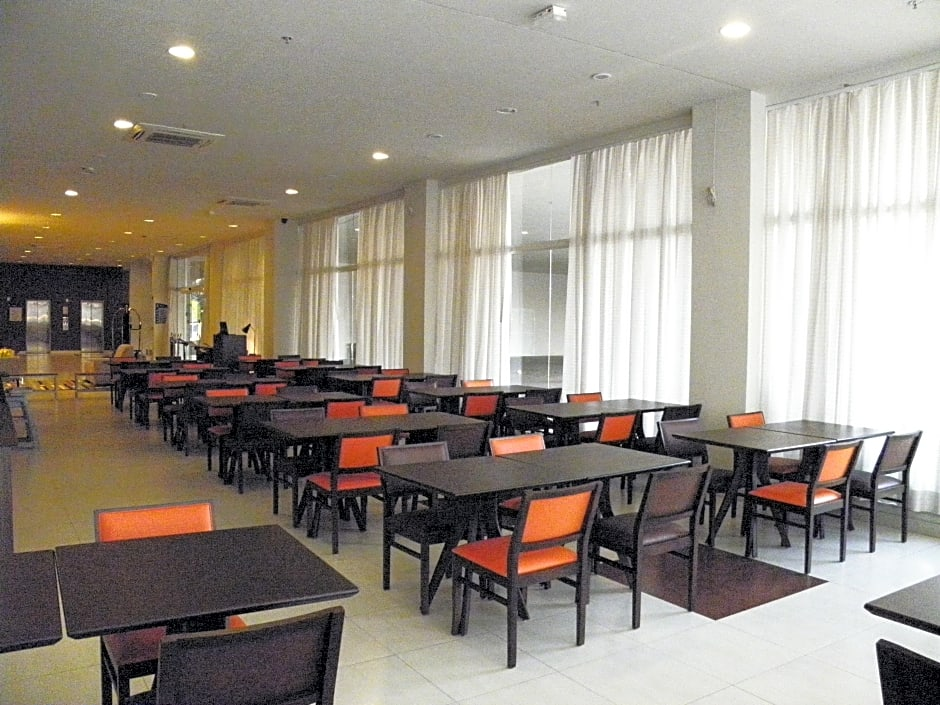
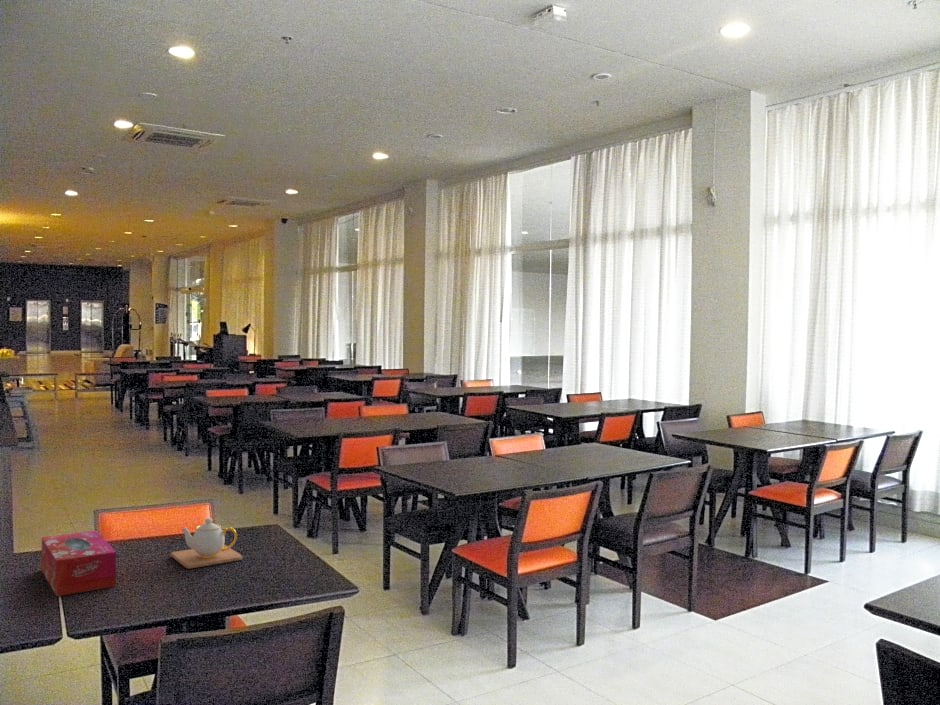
+ teapot (206, 537)
+ tissue box (77, 561)
